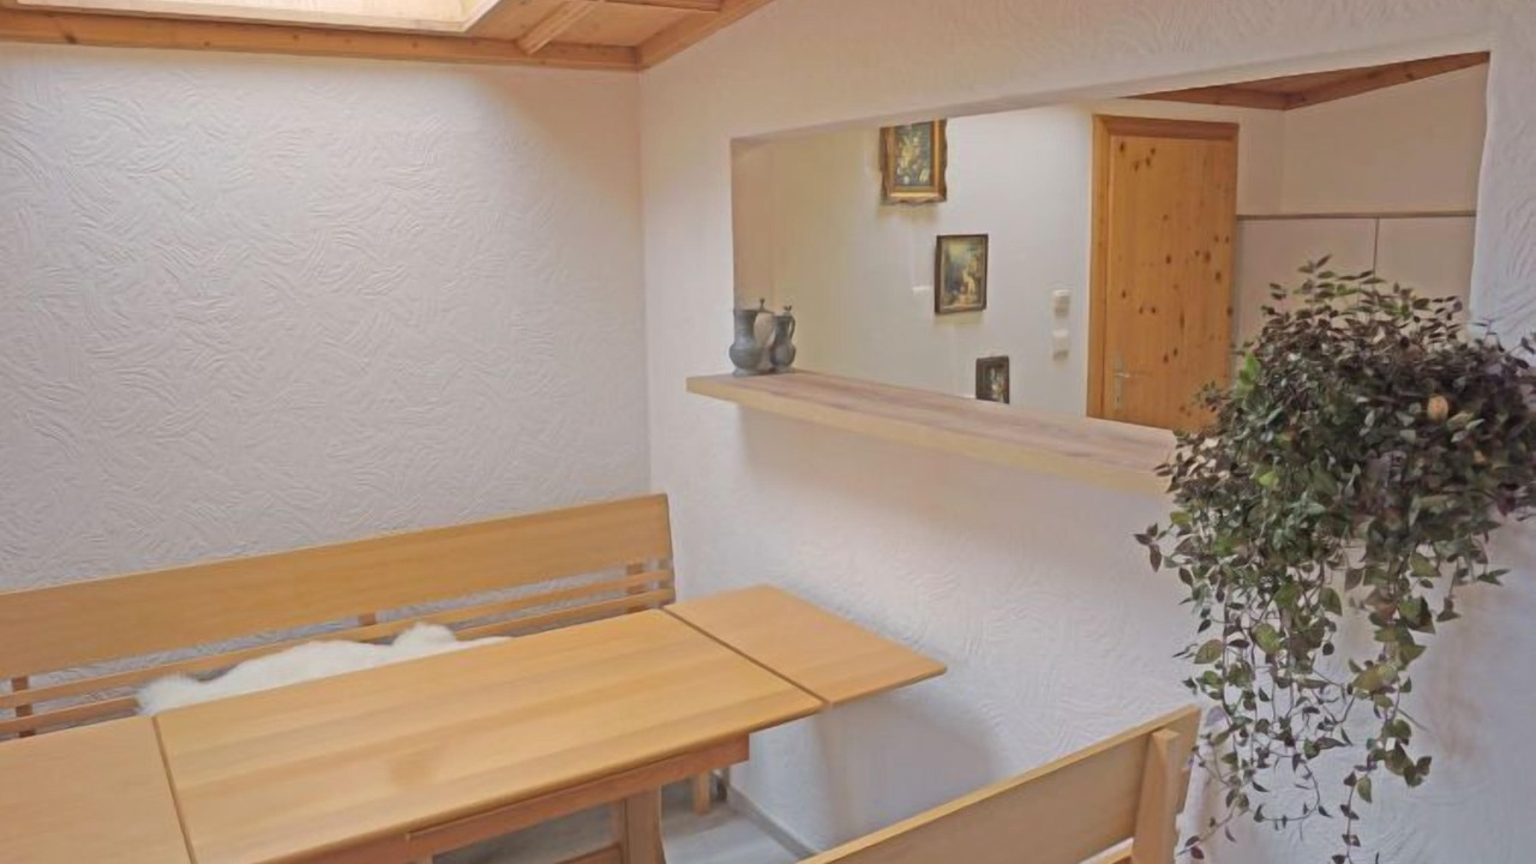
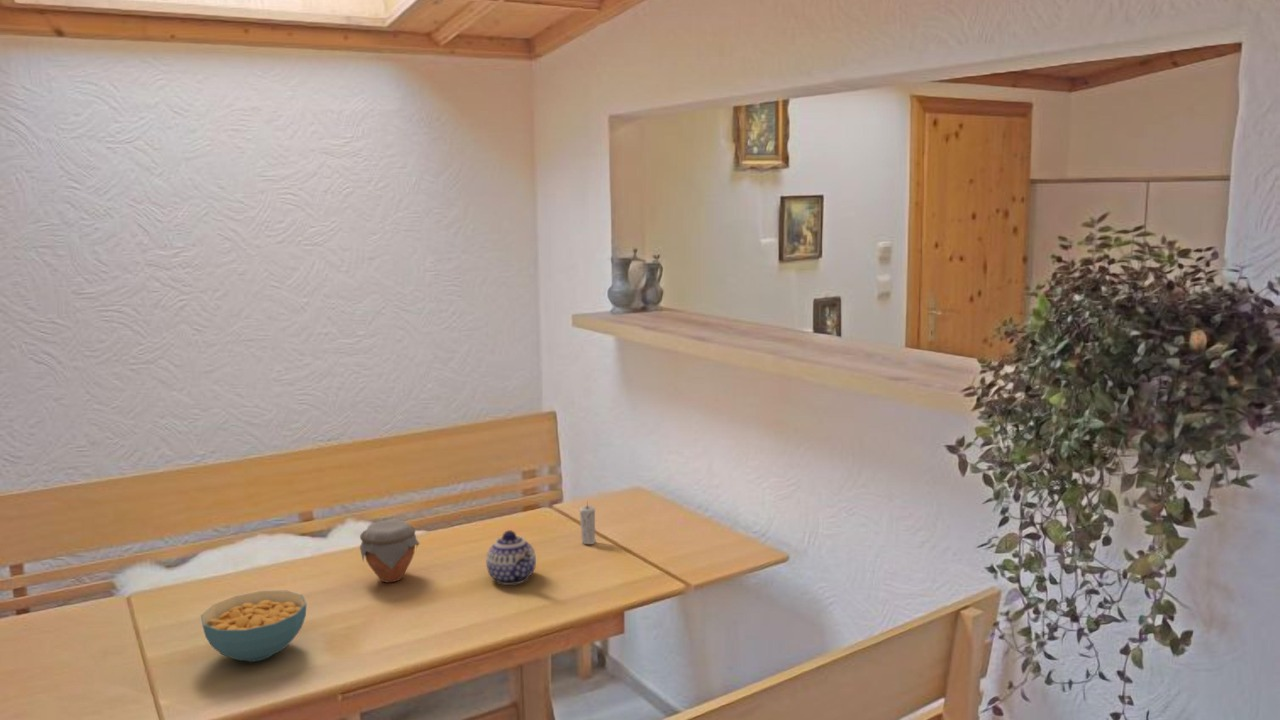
+ jar (389, 552)
+ cereal bowl (256, 632)
+ candle (587, 520)
+ teapot (511, 555)
